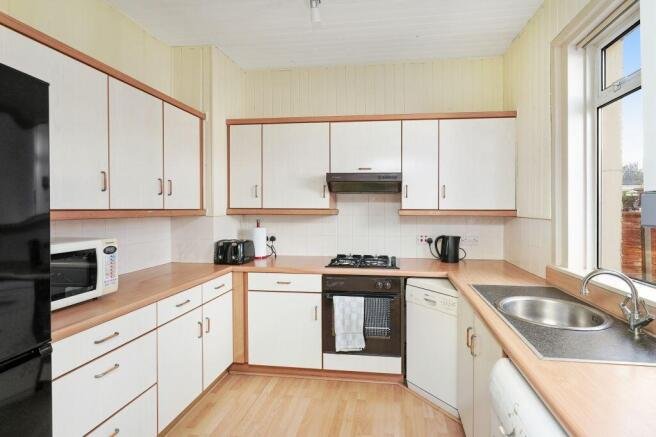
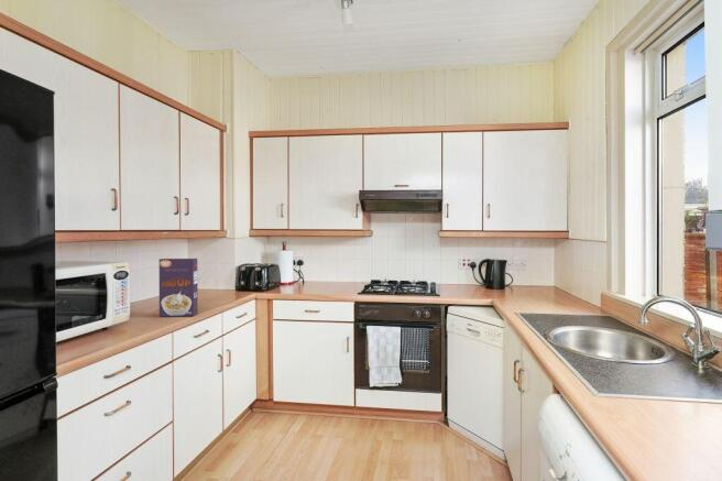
+ cereal box (178, 286)
